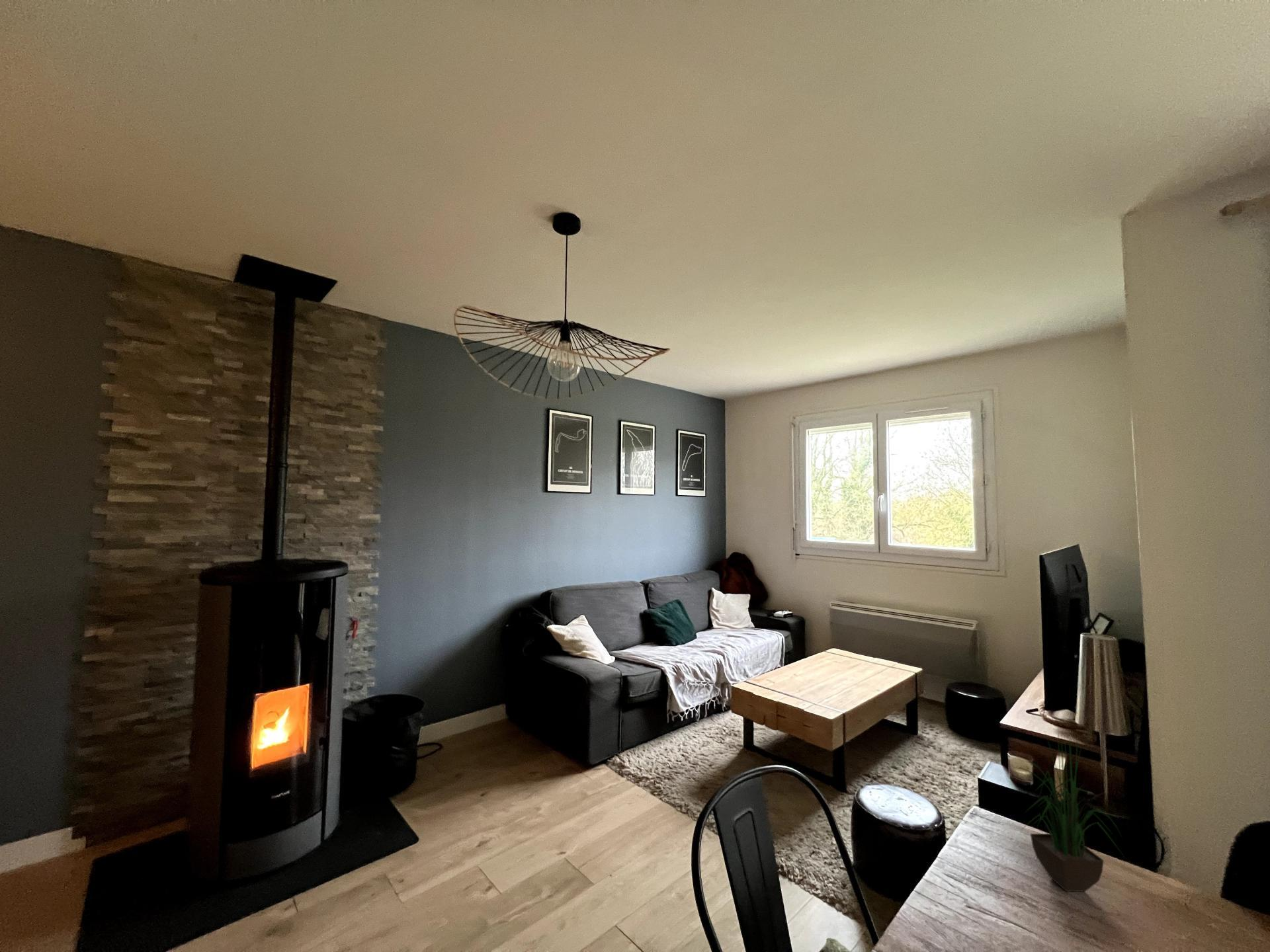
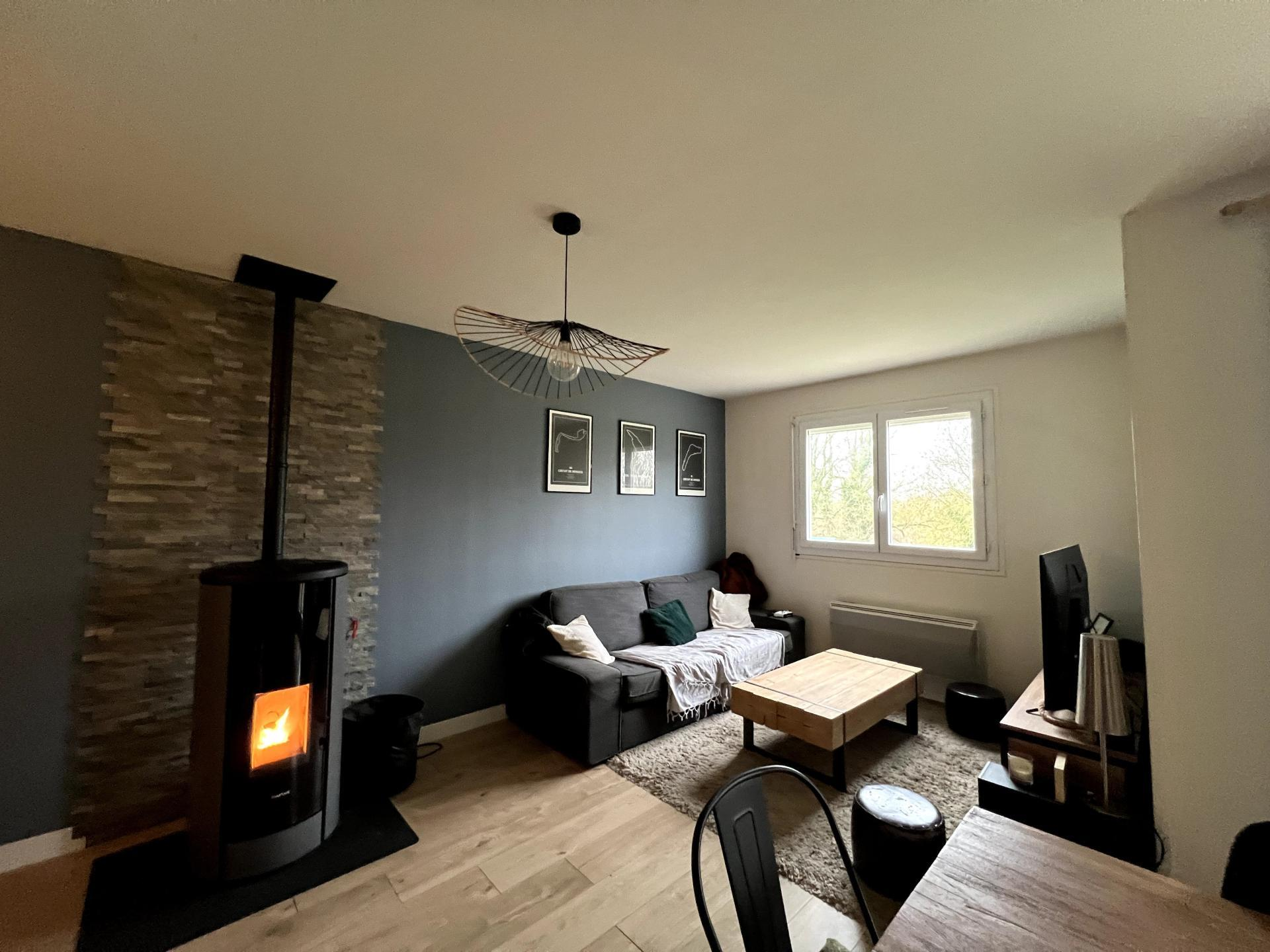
- potted plant (1066, 794)
